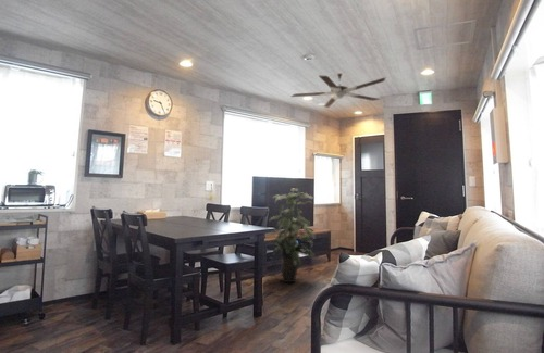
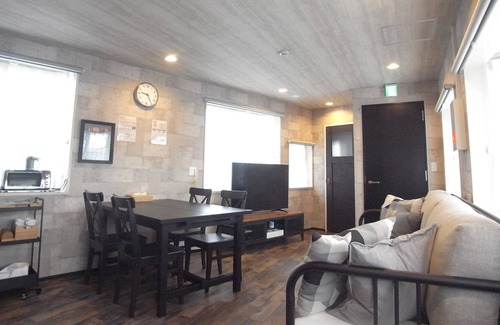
- ceiling fan (335, 86)
- indoor plant (292, 235)
